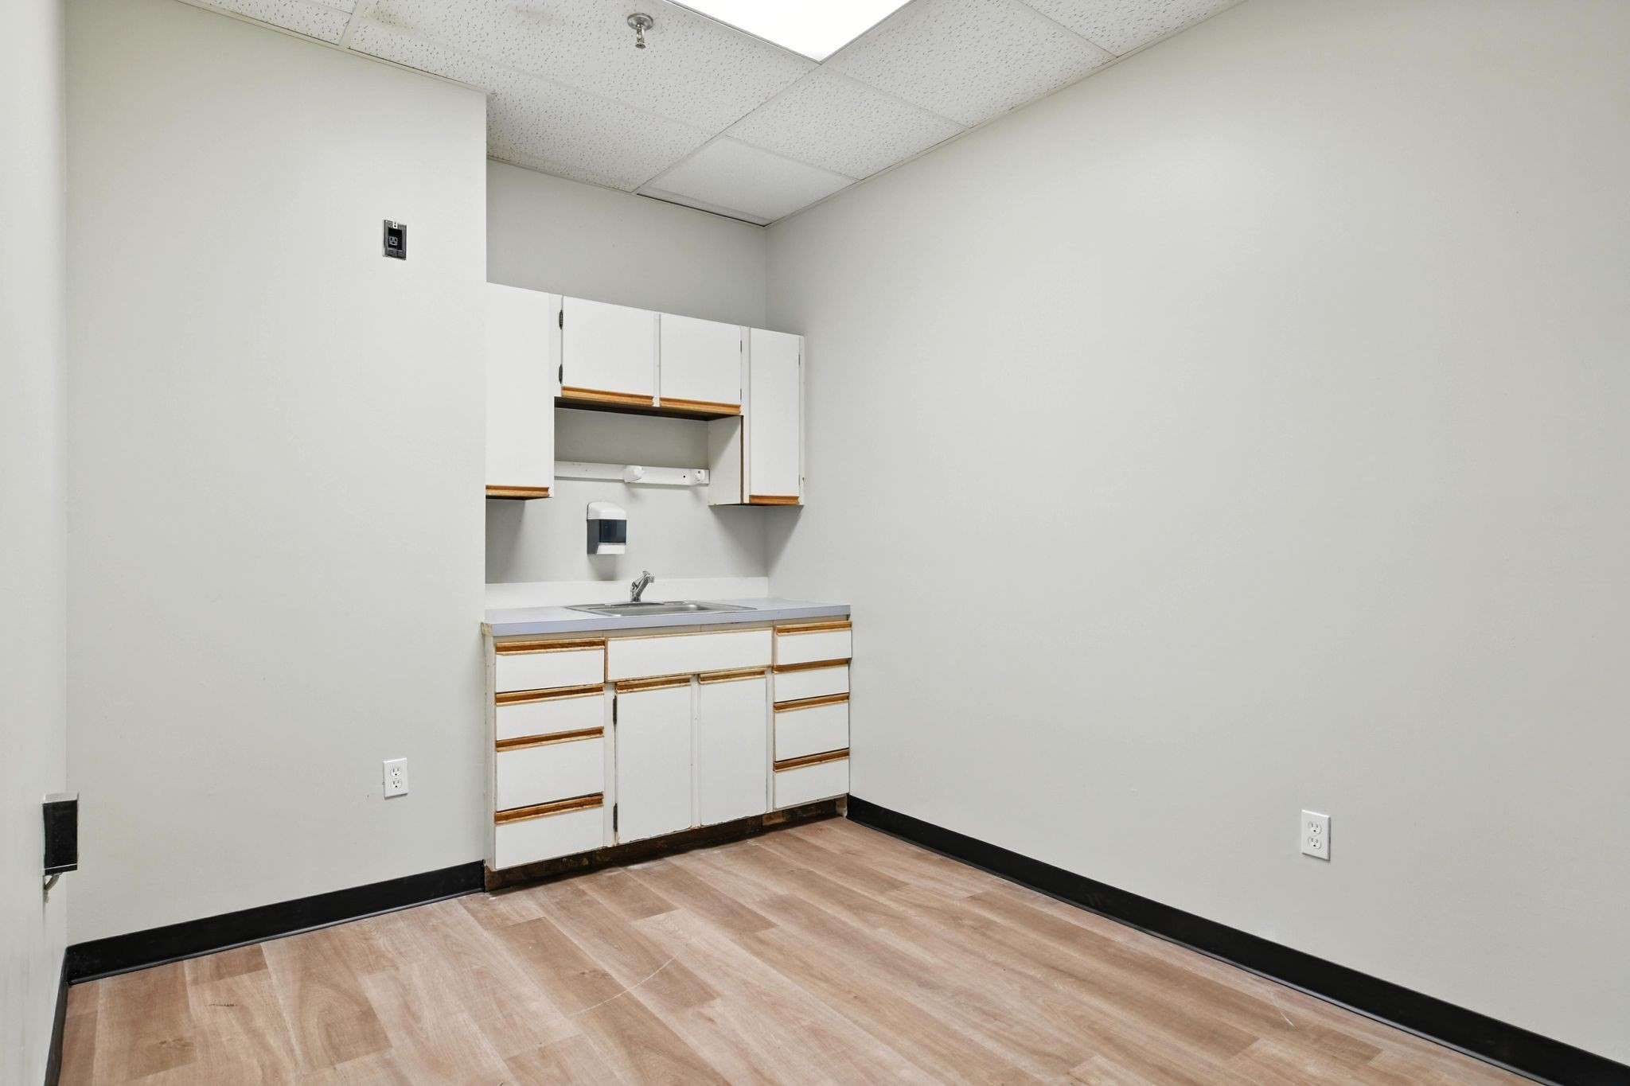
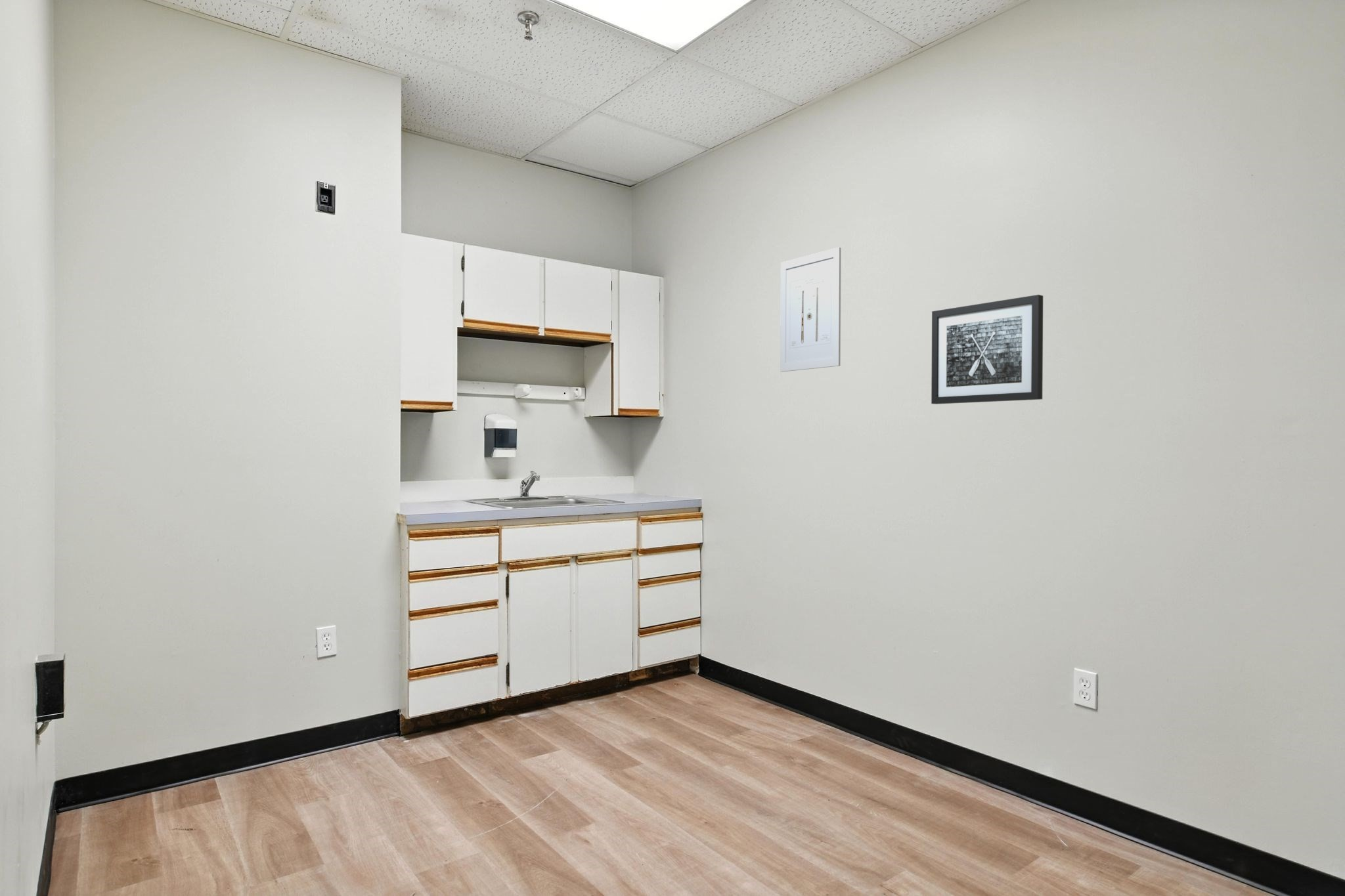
+ wall art (809, 312)
+ wall art (984, 352)
